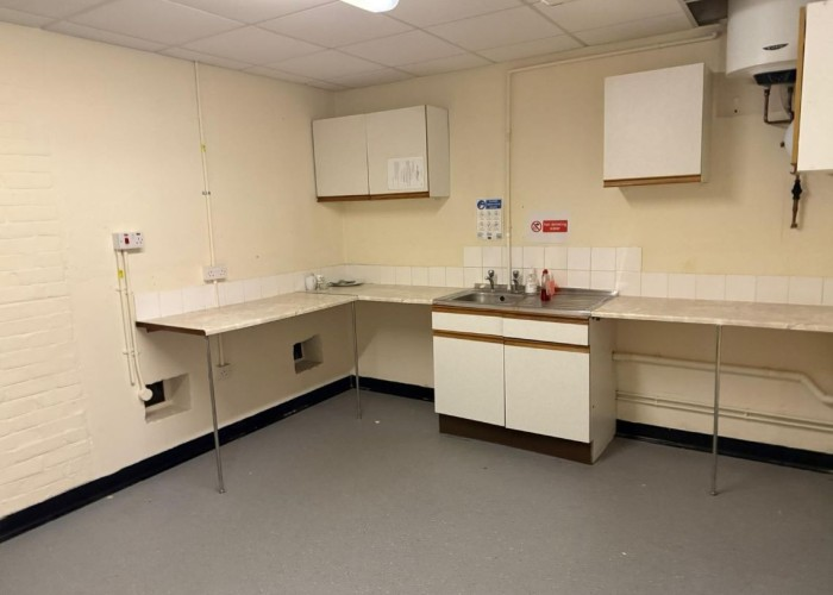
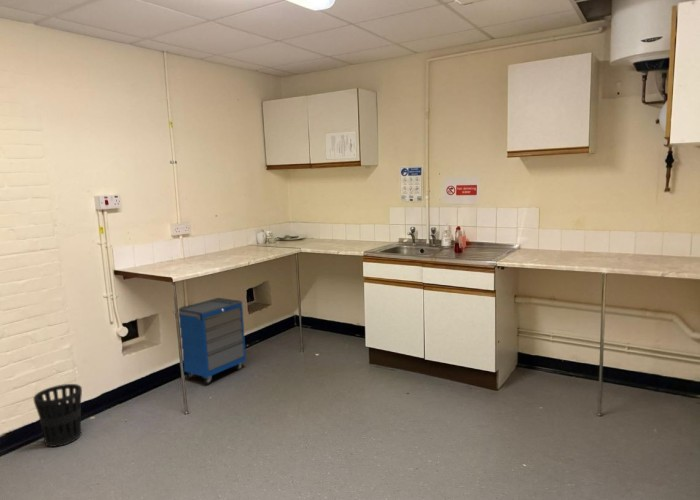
+ cabinet (211, 340)
+ wastebasket (60, 415)
